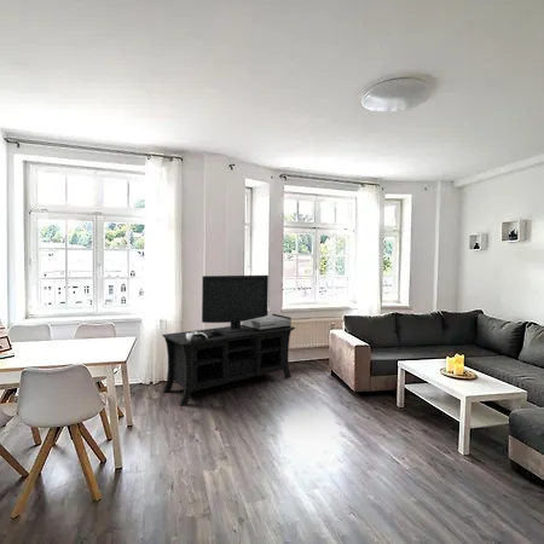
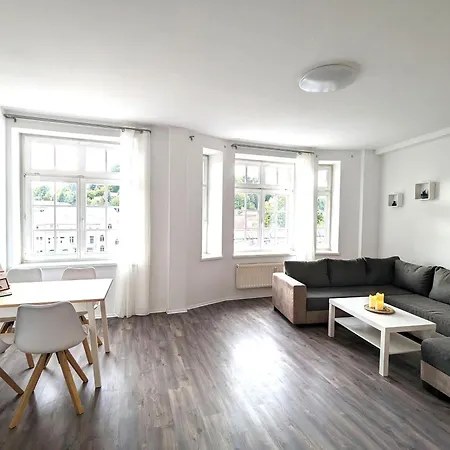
- media console (233, 330)
